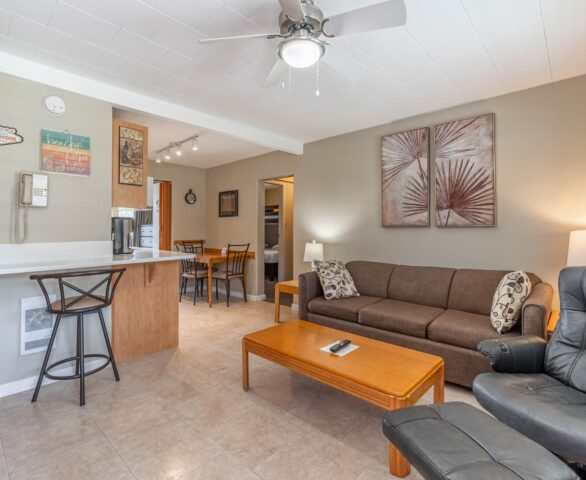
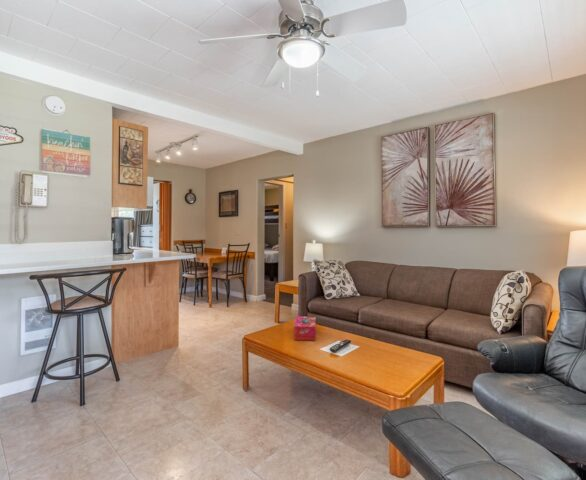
+ tissue box (305, 327)
